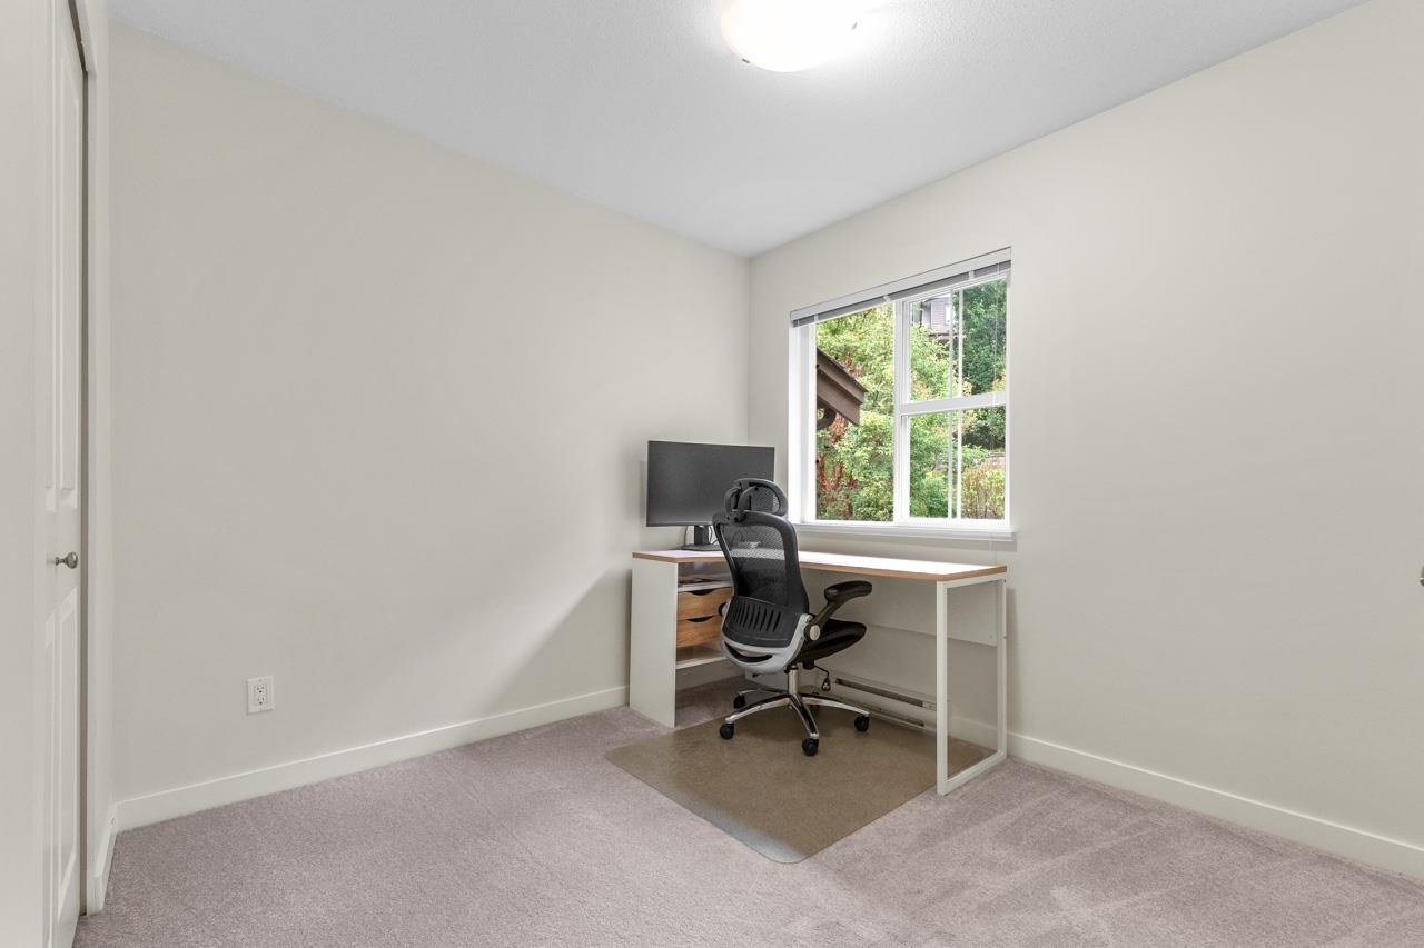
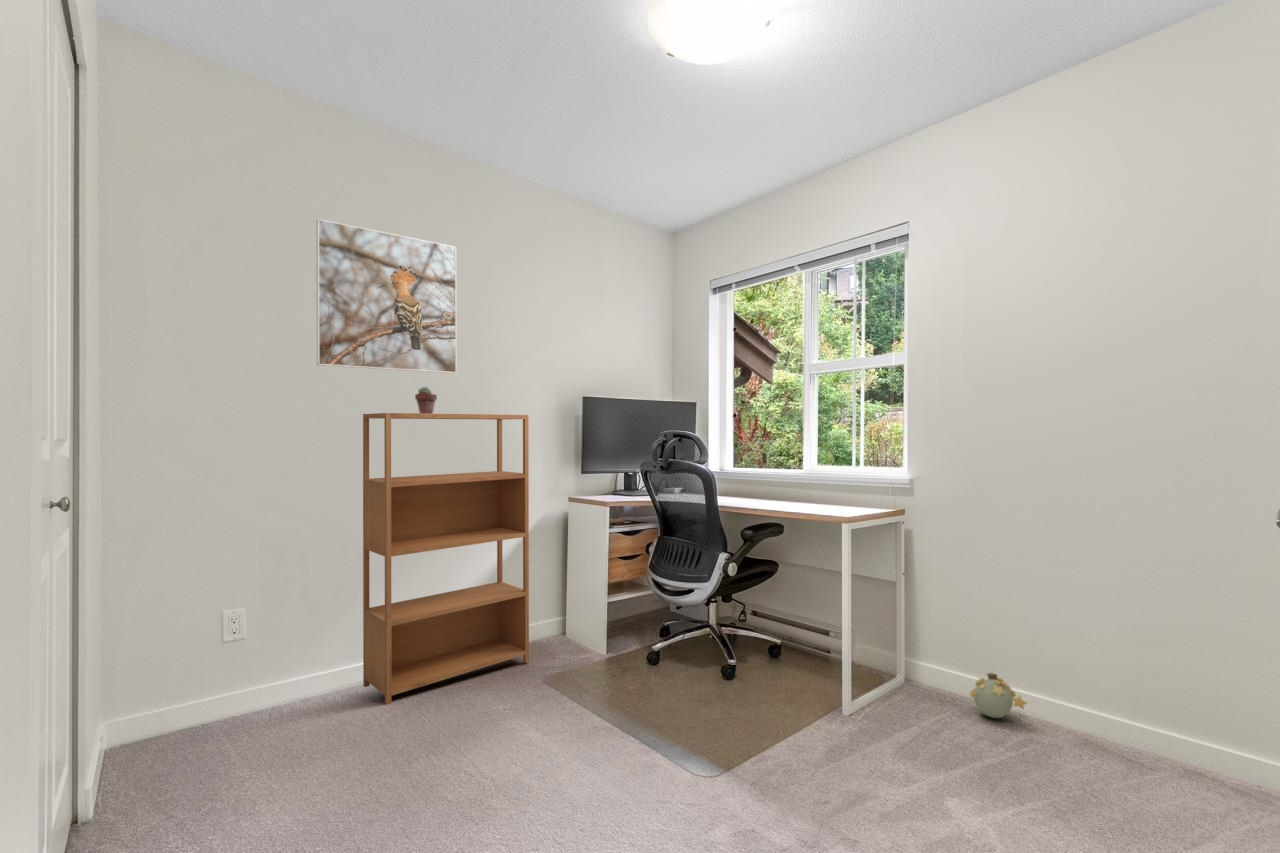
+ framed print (391, 301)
+ potted succulent (426, 399)
+ ball (999, 696)
+ bookshelf (450, 544)
